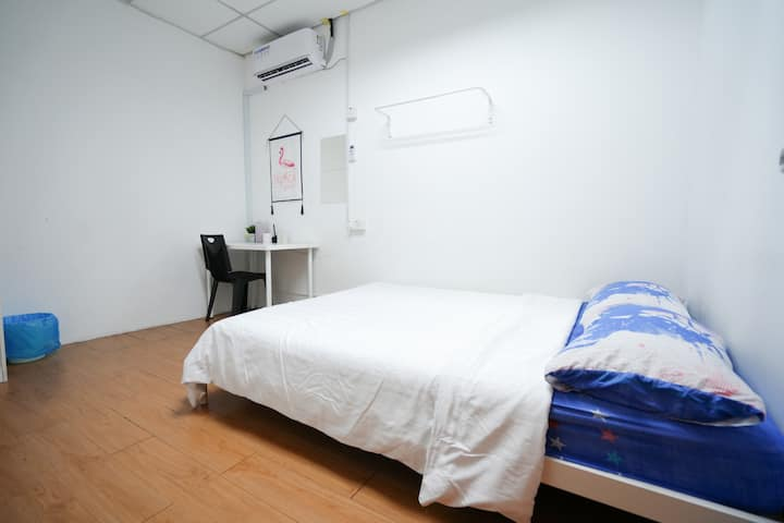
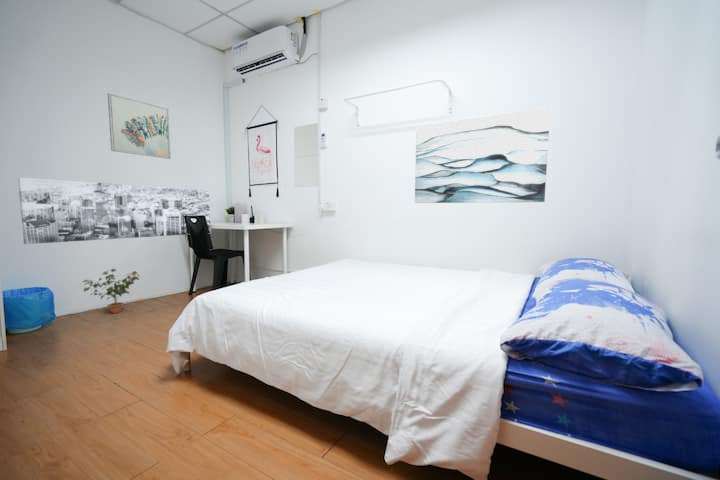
+ wall art (141, 128)
+ wall art (474, 160)
+ wall art (135, 211)
+ potted plant (114, 290)
